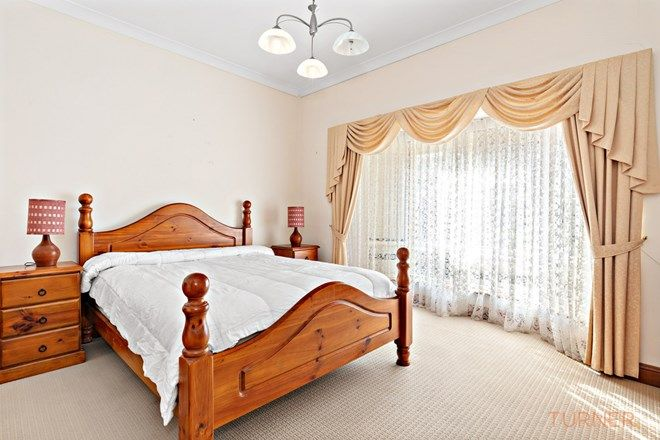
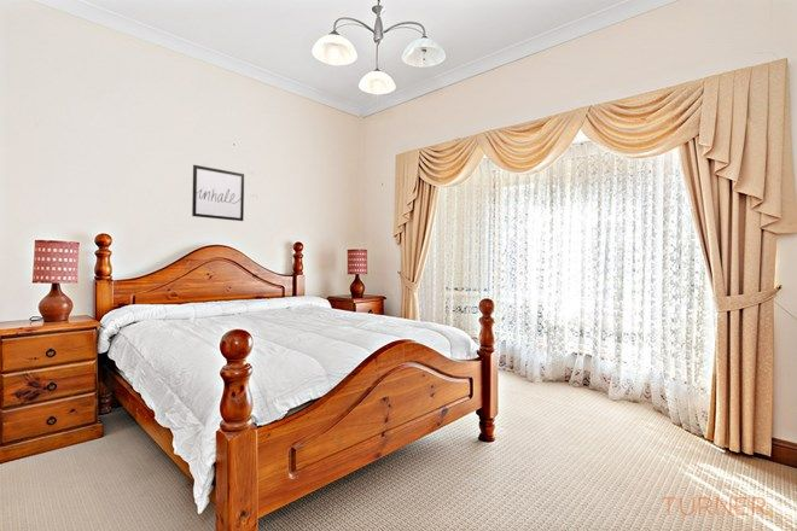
+ wall art (219, 193)
